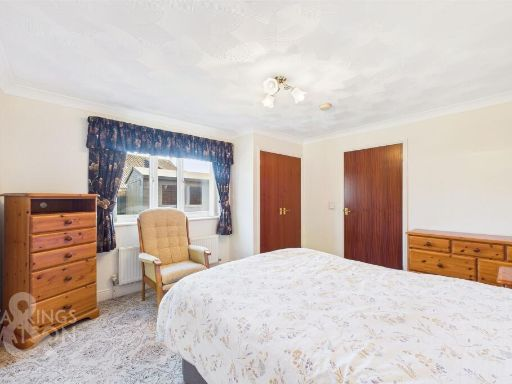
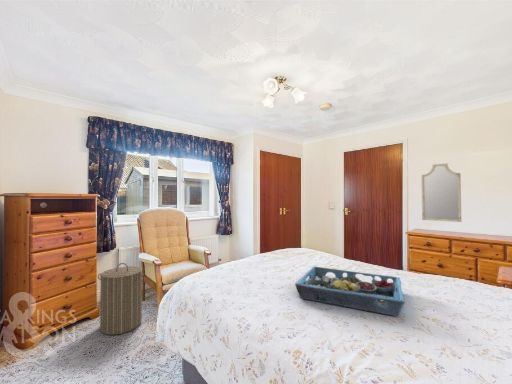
+ laundry hamper (121, 294)
+ home mirror (440, 192)
+ serving tray (349, 286)
